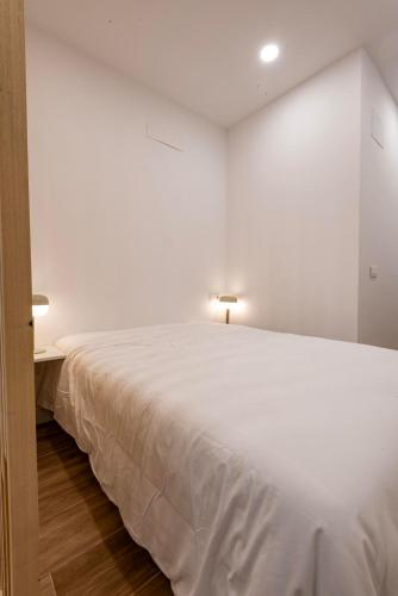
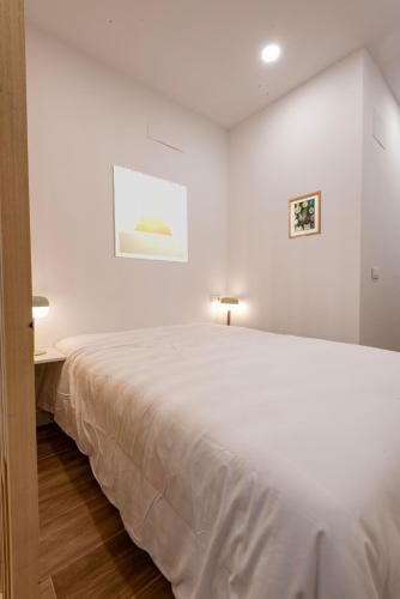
+ wall art (303, 216)
+ wall art (153, 218)
